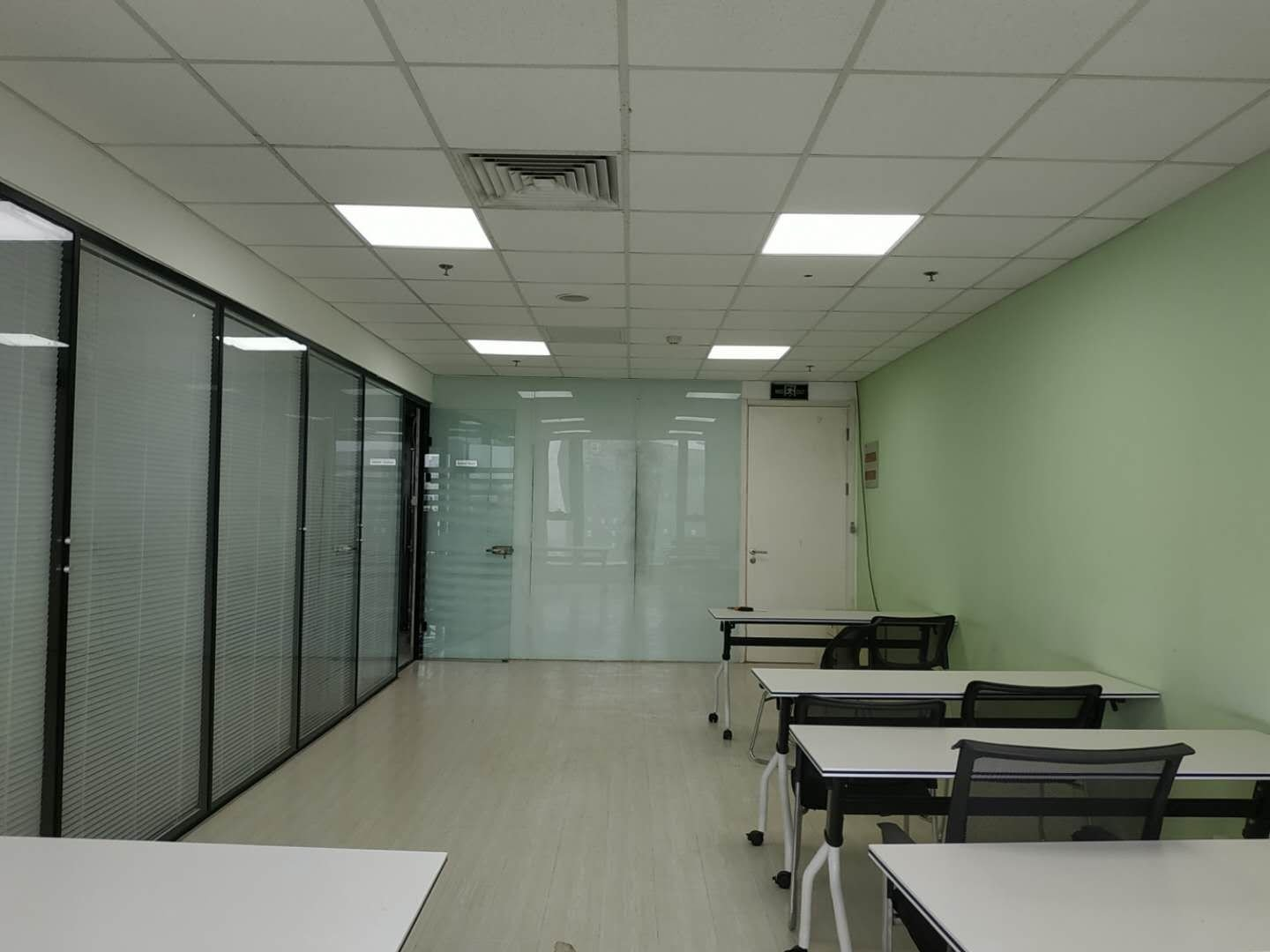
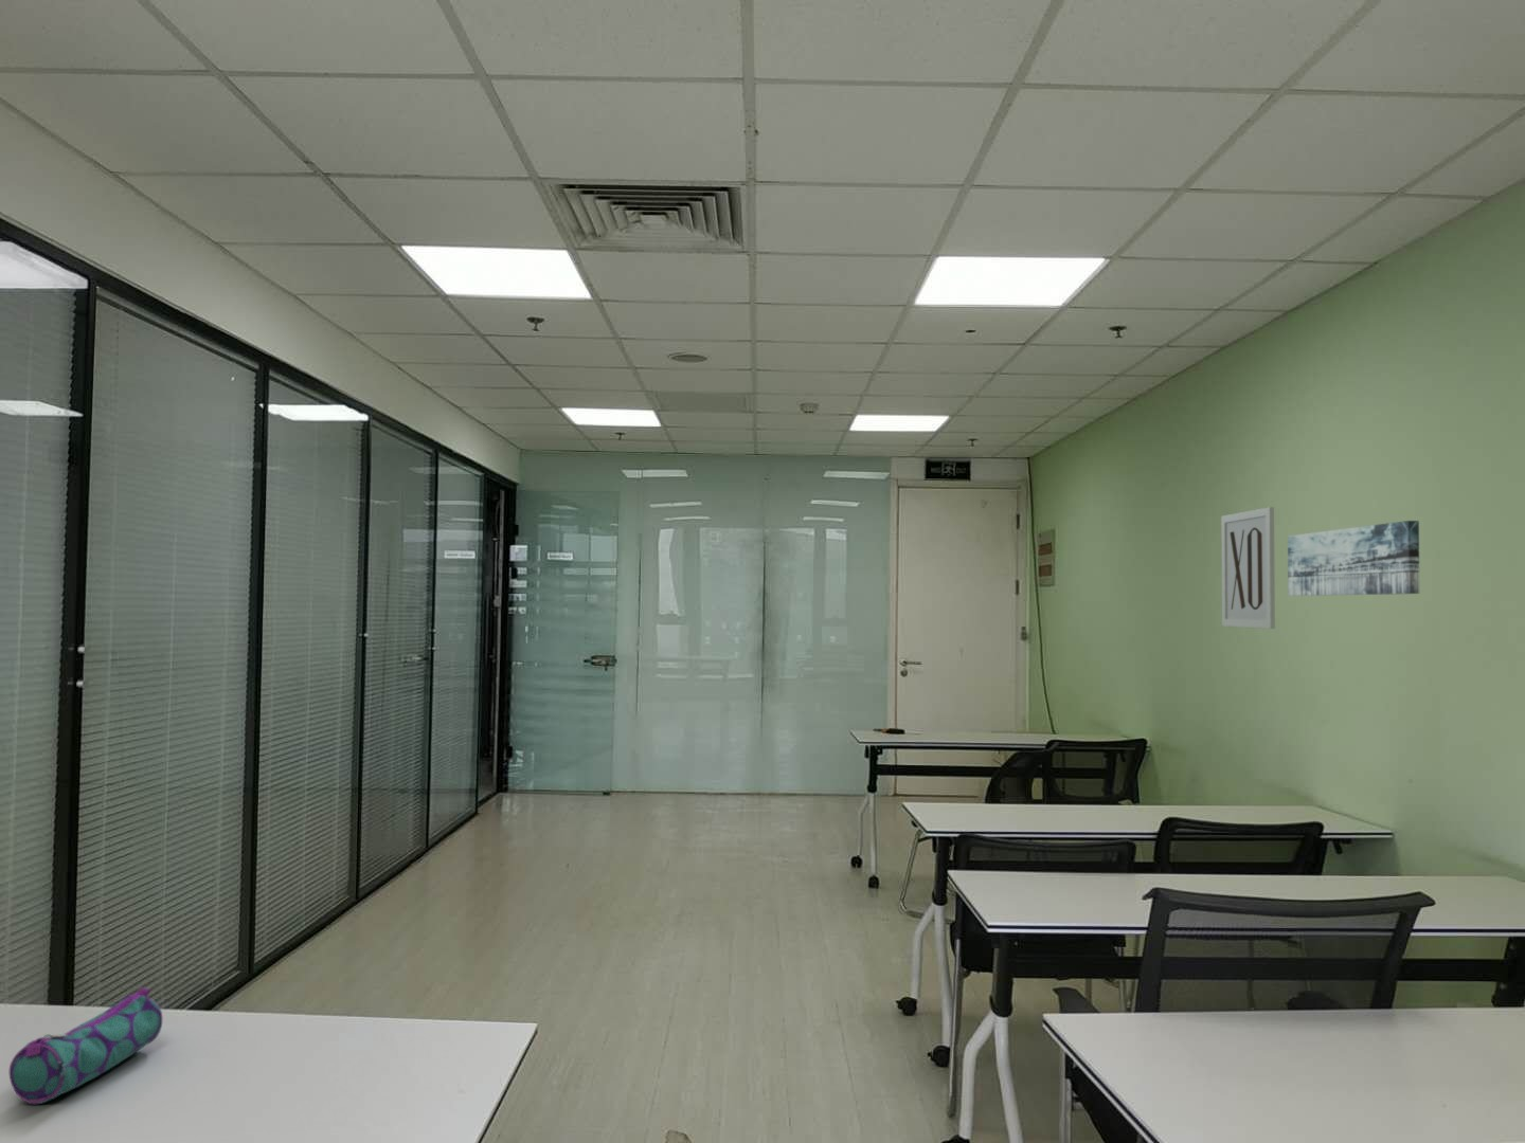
+ pencil case (91, 1043)
+ wall art (1246, 569)
+ wall art (1346, 561)
